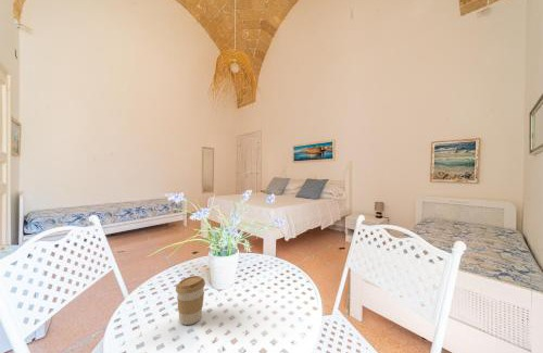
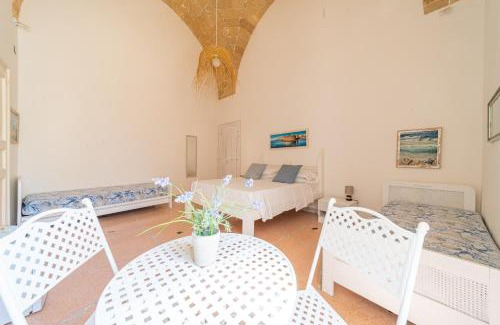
- coffee cup (190, 298)
